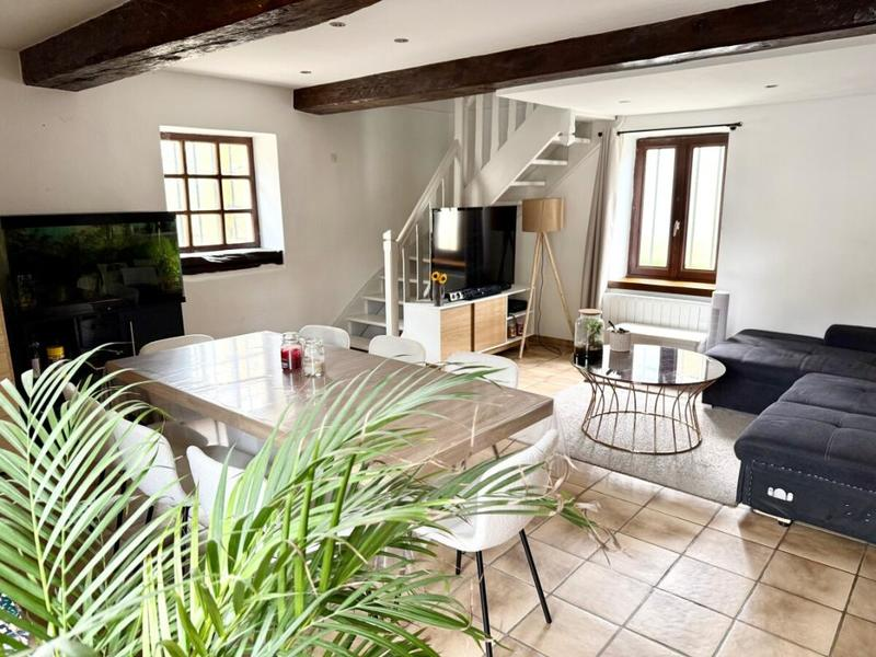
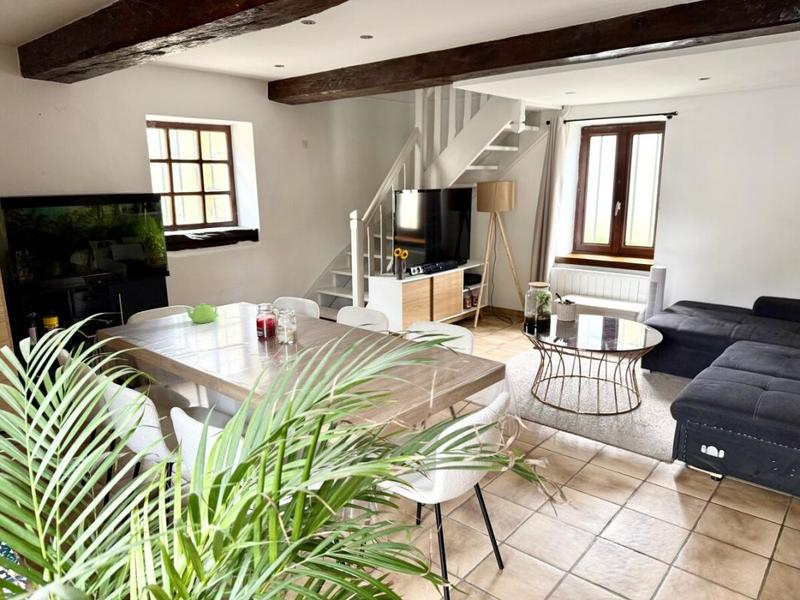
+ teapot (201, 312)
